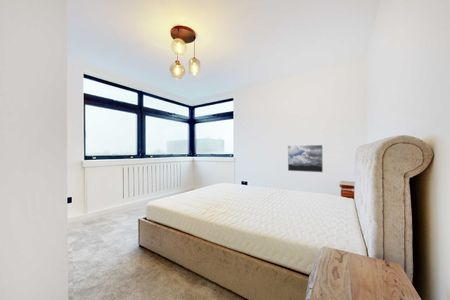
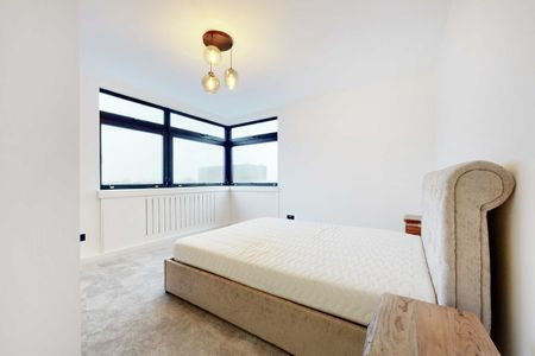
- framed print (304, 158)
